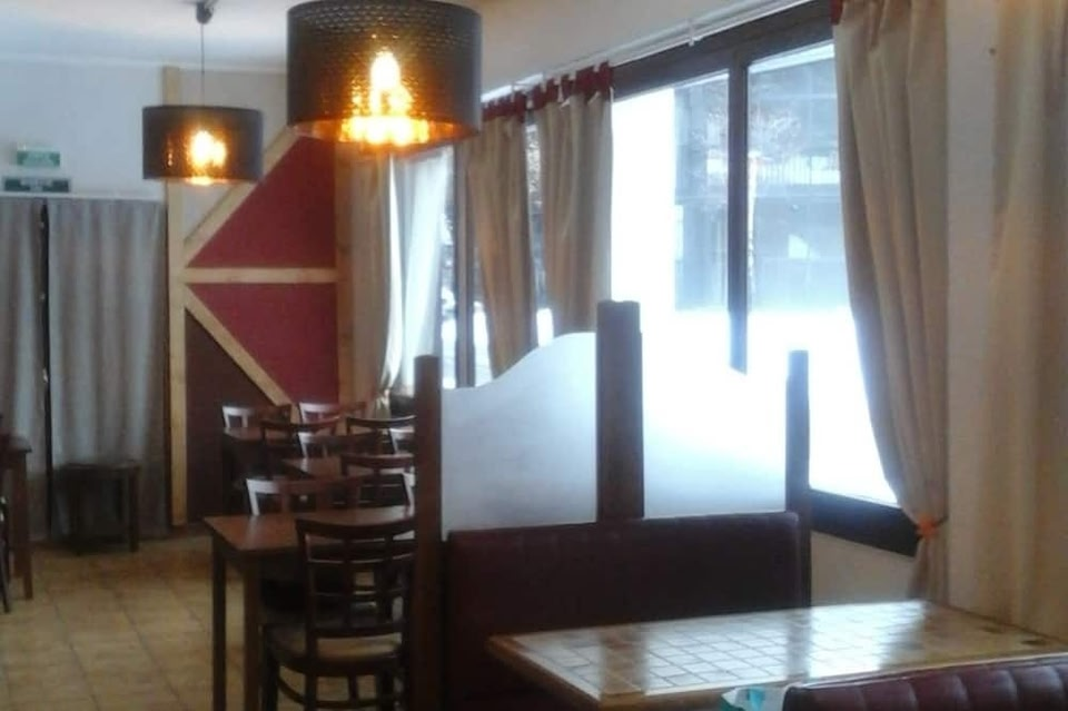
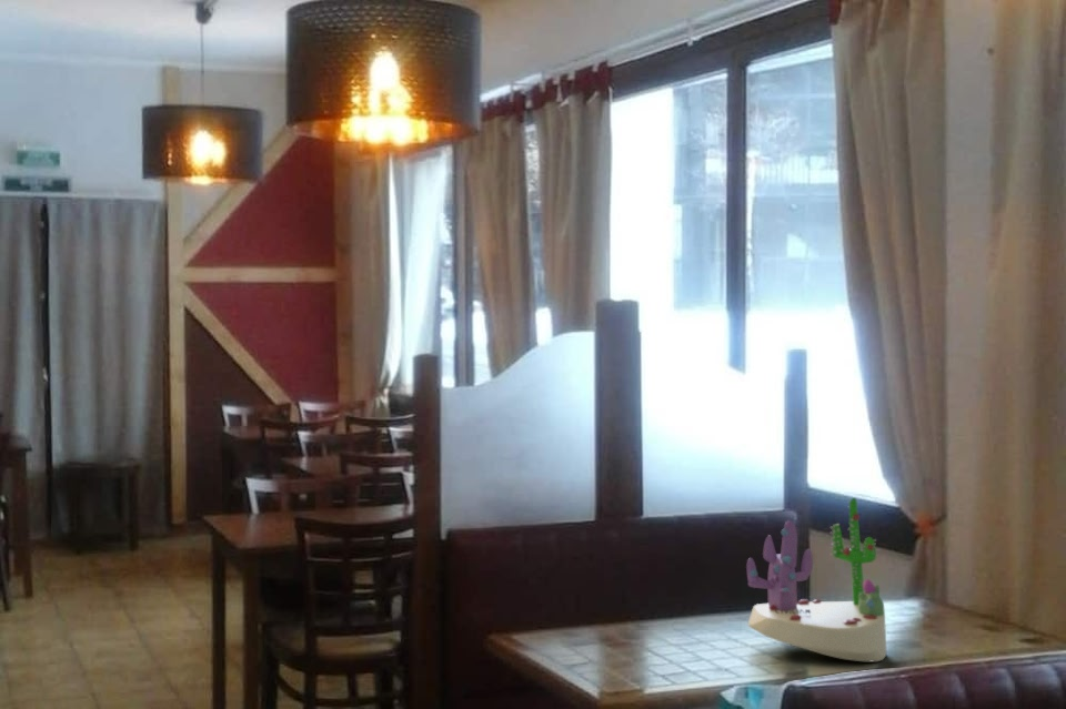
+ succulent planter (811, 573)
